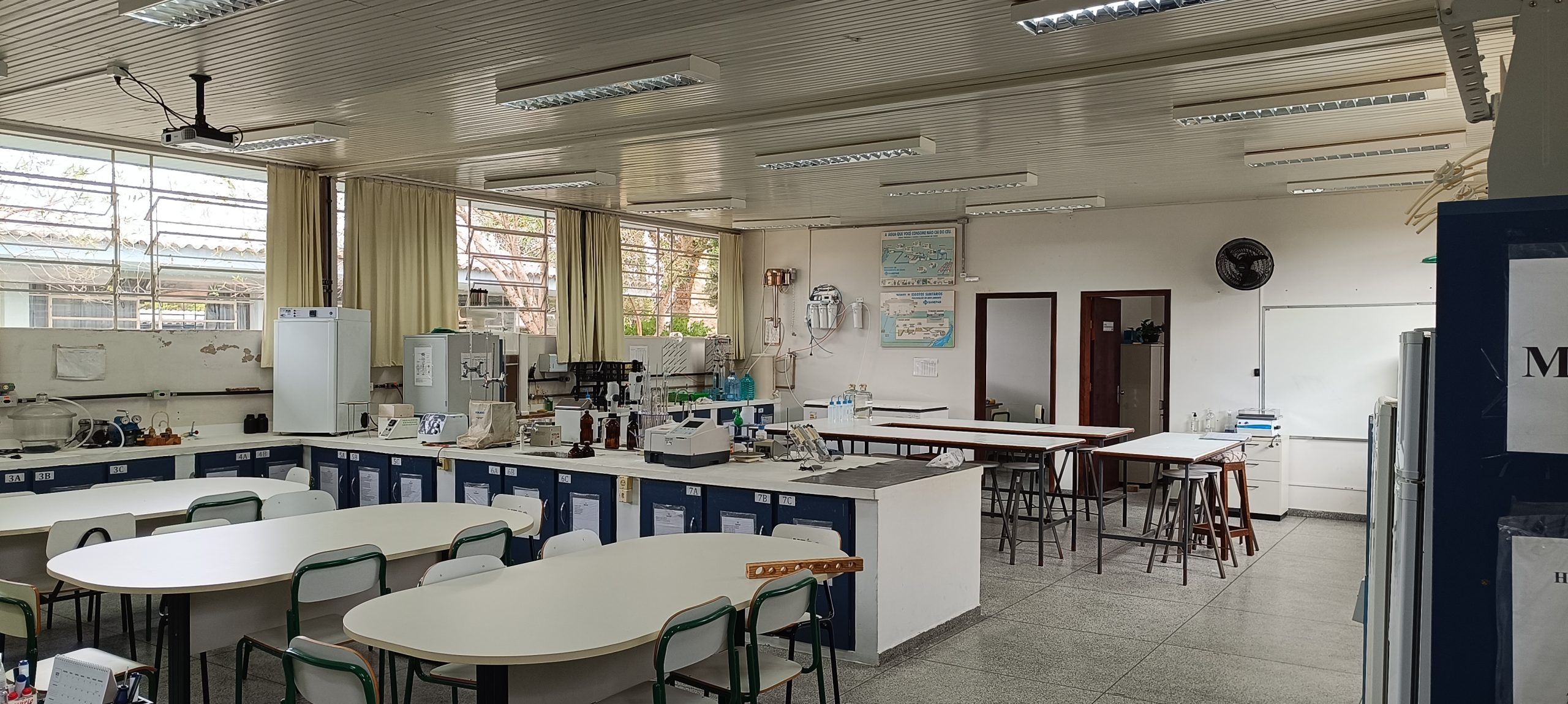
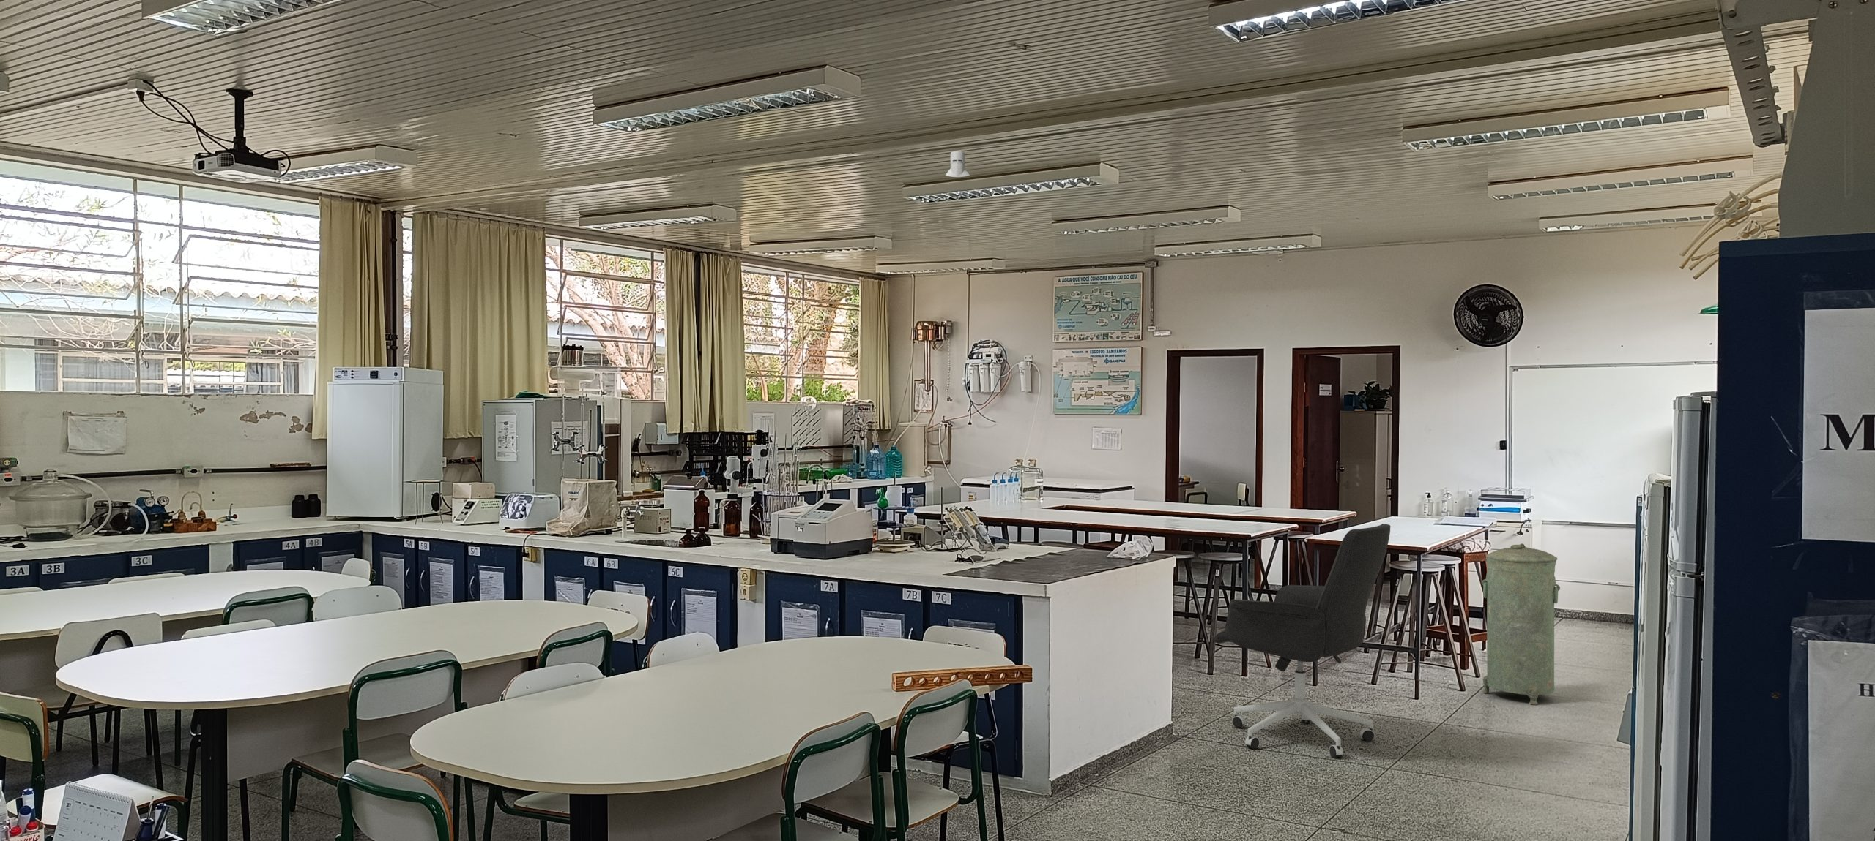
+ trash can (1520, 620)
+ knight helmet (958, 165)
+ office chair (1300, 631)
